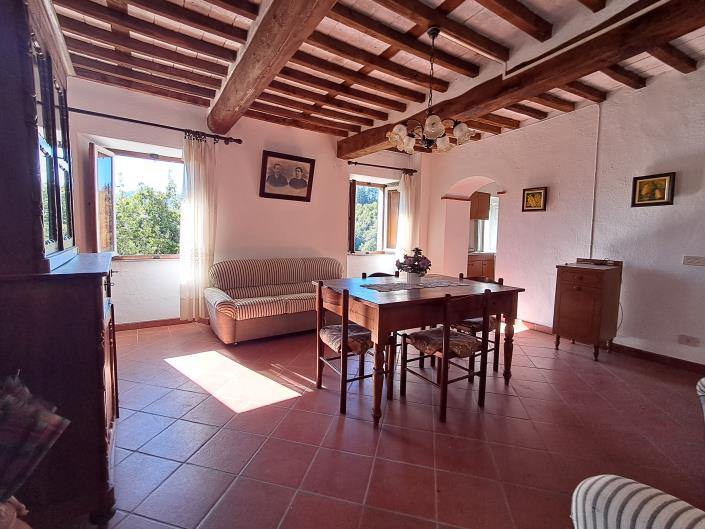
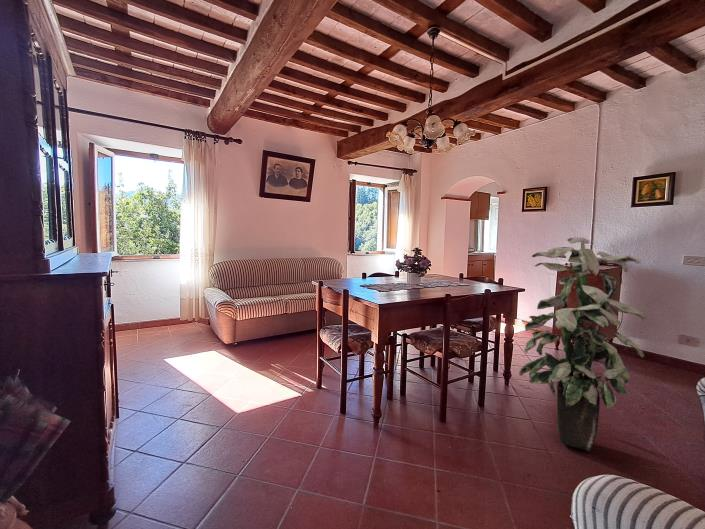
+ indoor plant (574, 339)
